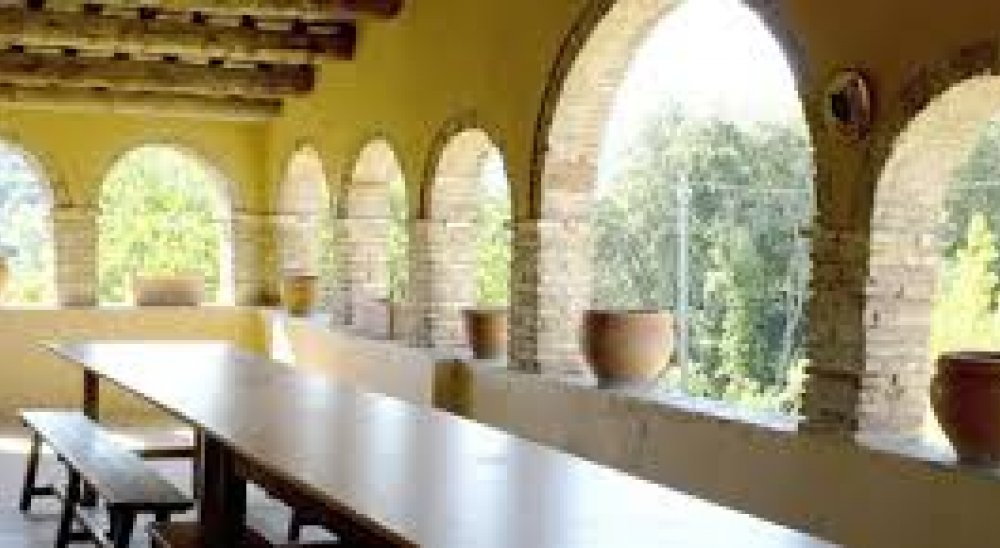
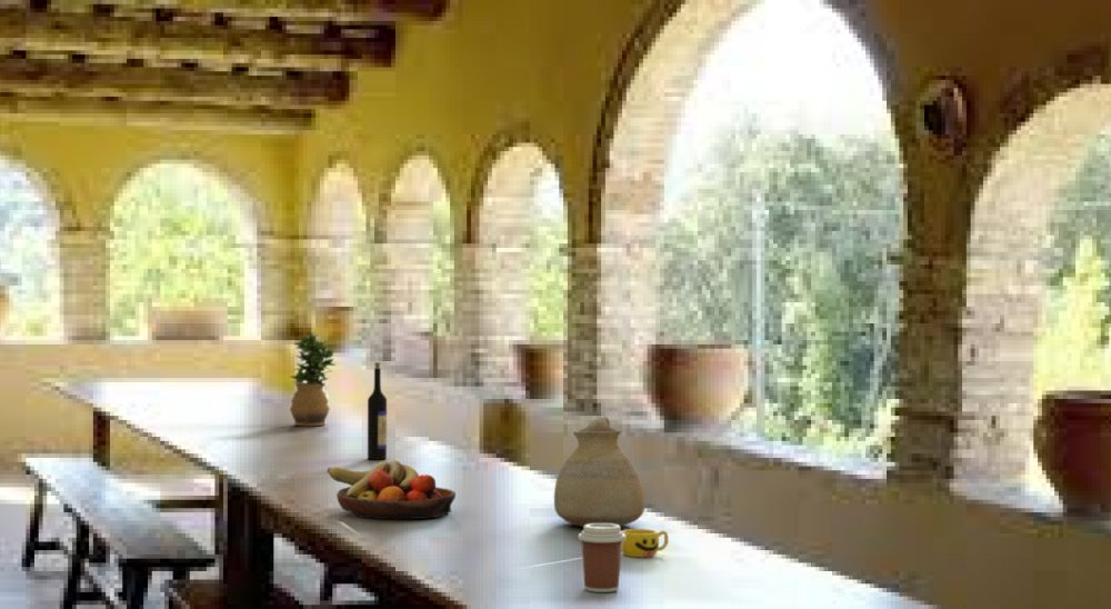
+ fruit bowl (394, 487)
+ coffee cup (601, 557)
+ ceramic pitcher (600, 471)
+ wine bottle (377, 410)
+ cup (644, 542)
+ potted plant (314, 378)
